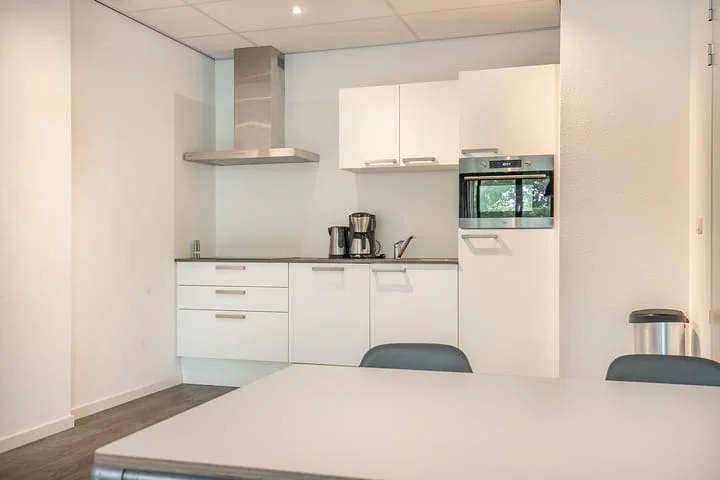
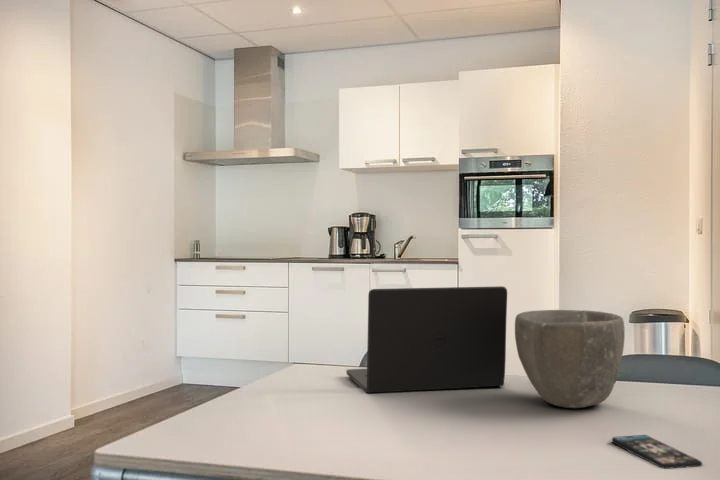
+ laptop (422, 333)
+ bowl (568, 359)
+ smartphone (654, 451)
